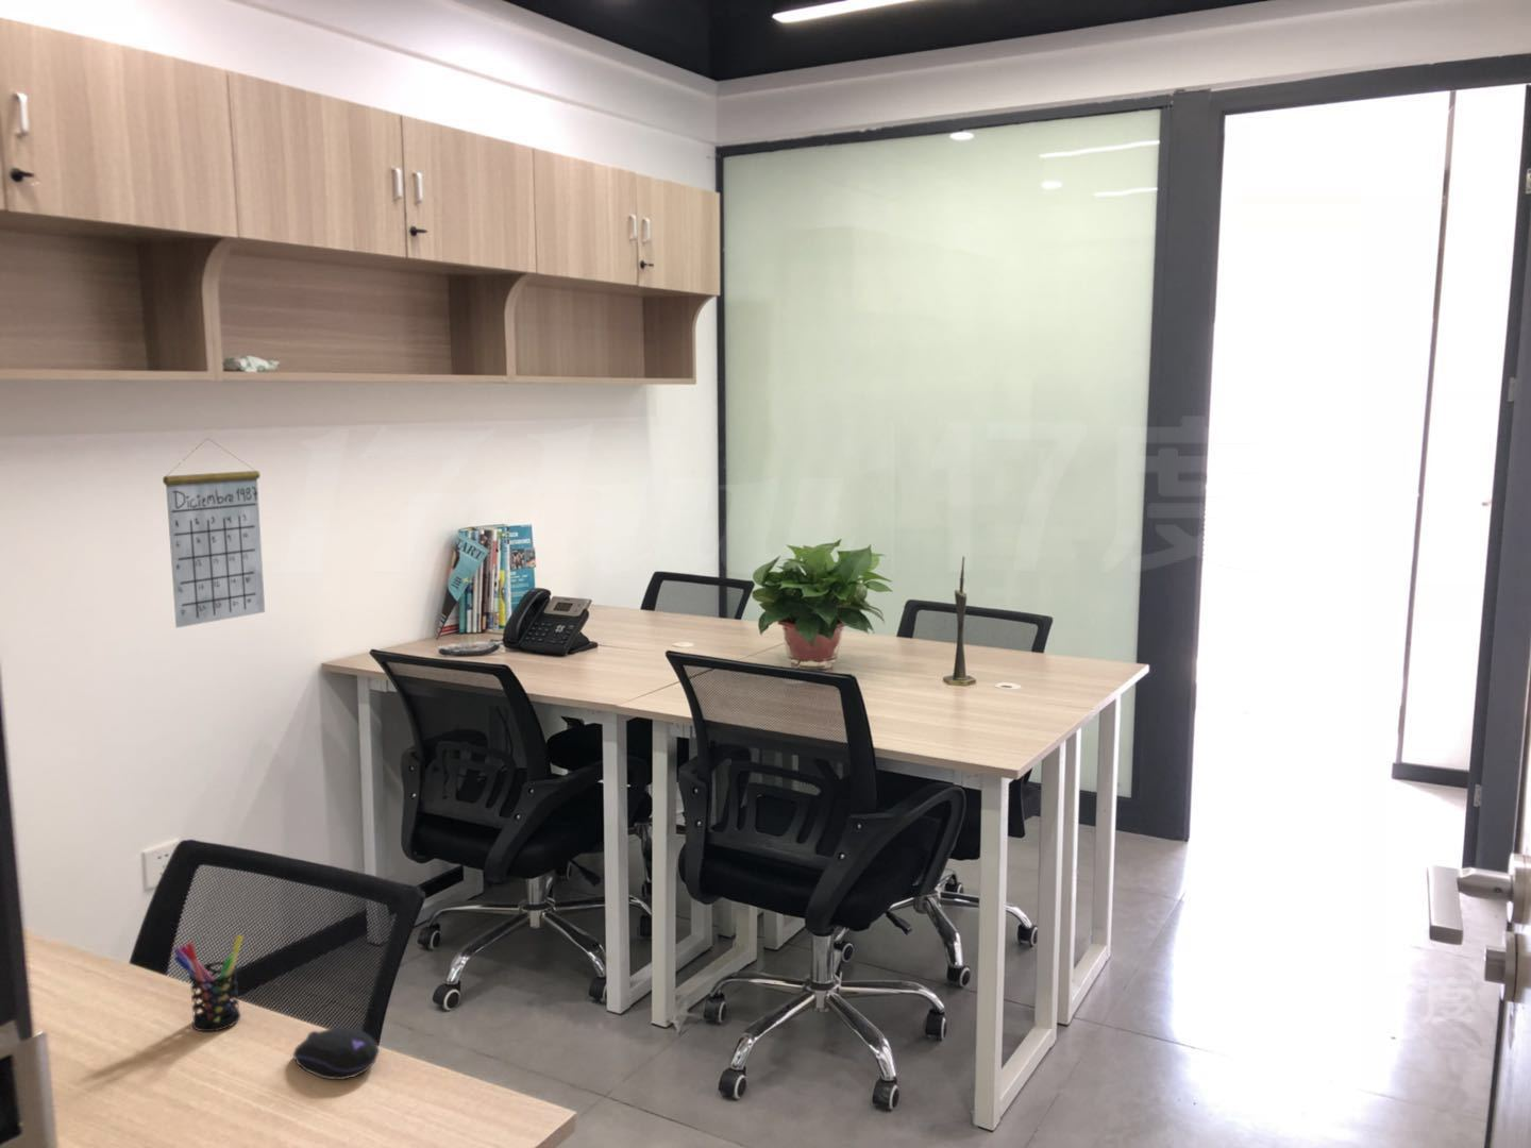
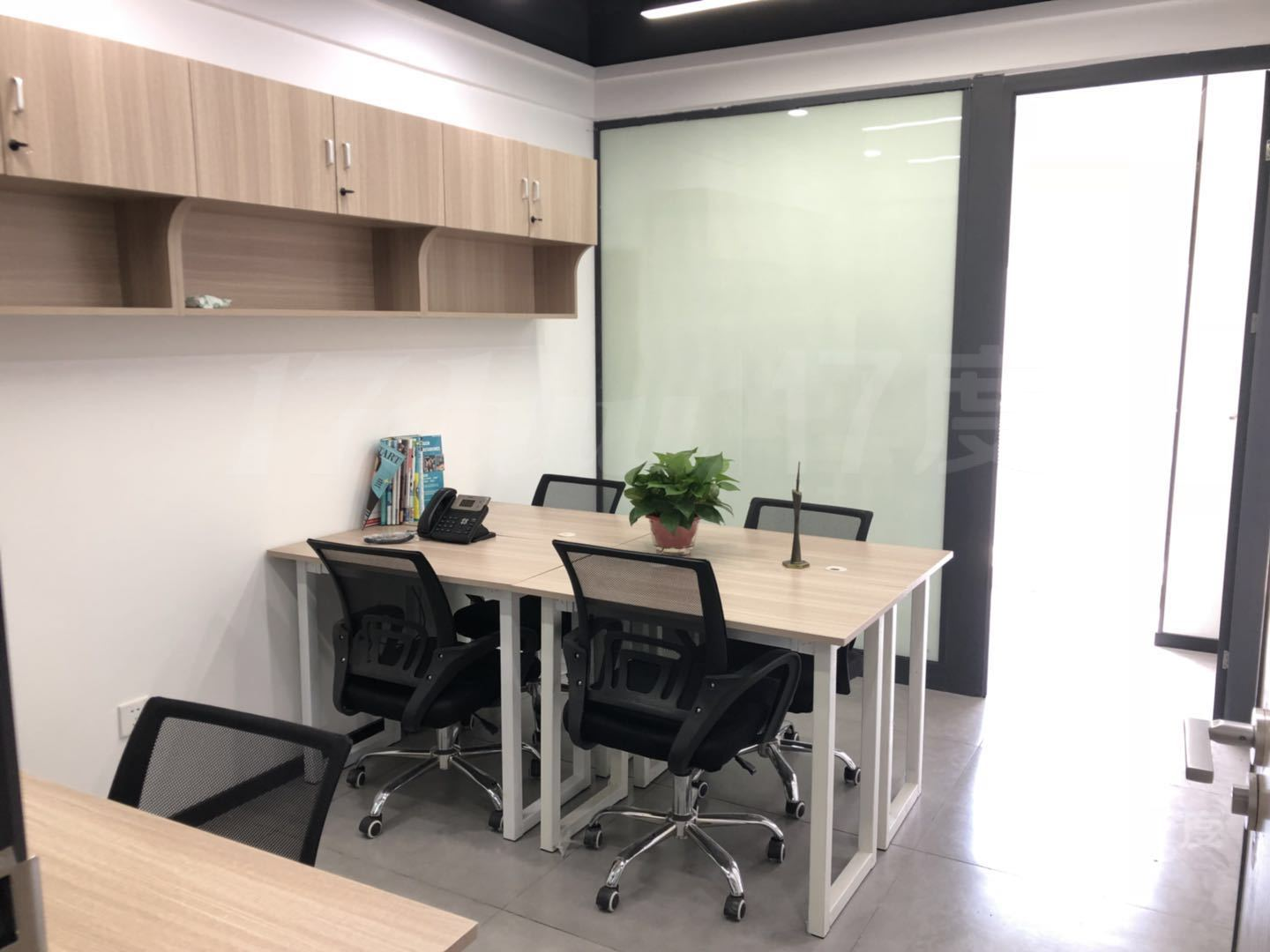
- computer mouse (335, 1047)
- pen holder (213, 980)
- calendar (216, 529)
